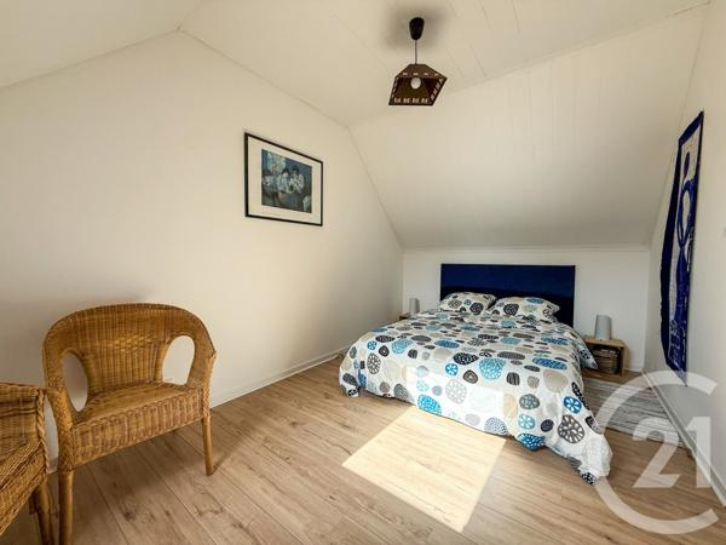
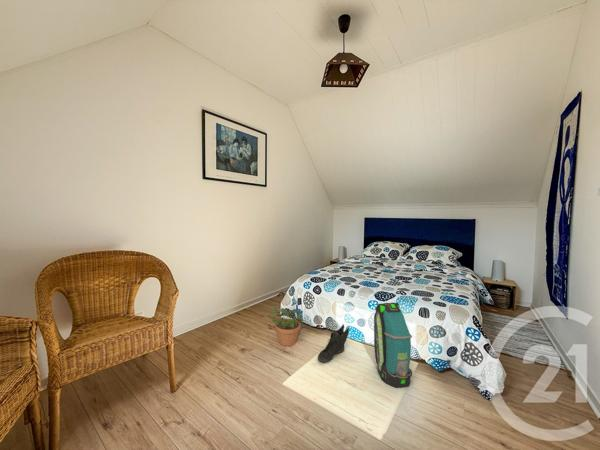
+ backpack (391, 338)
+ potted plant (288, 323)
+ sneaker (333, 342)
